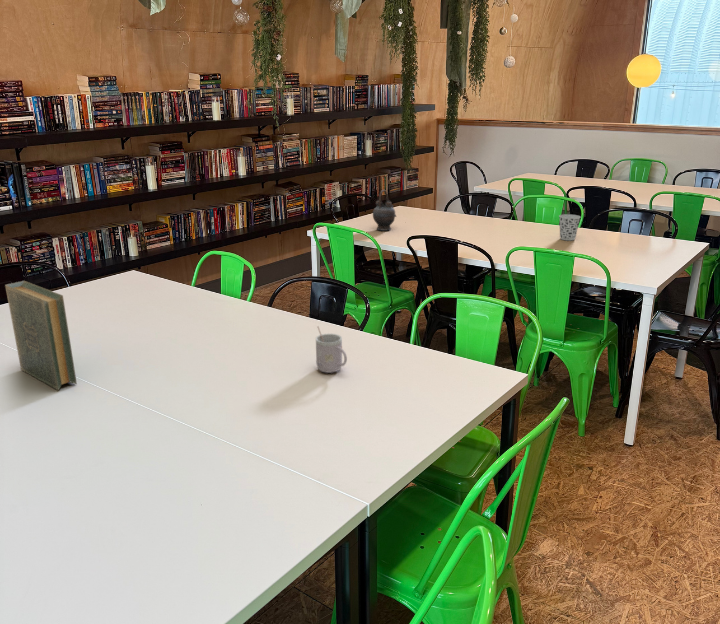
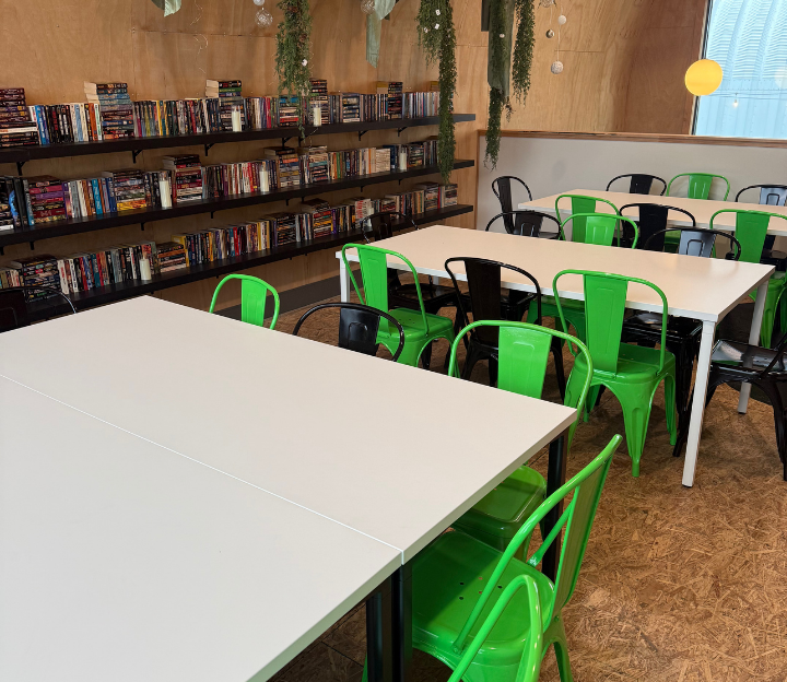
- teapot (385, 209)
- book (40, 334)
- mug (332, 350)
- cup (568, 227)
